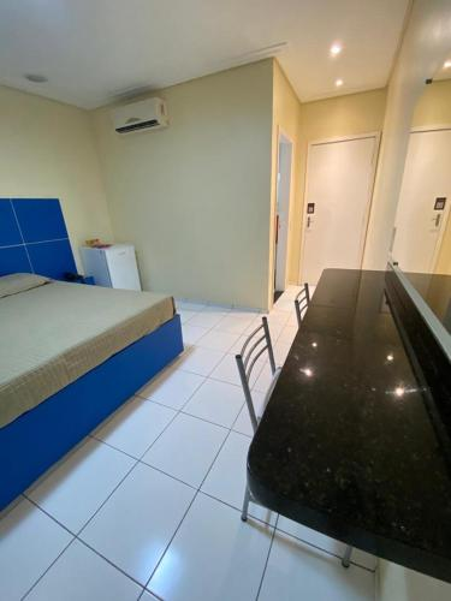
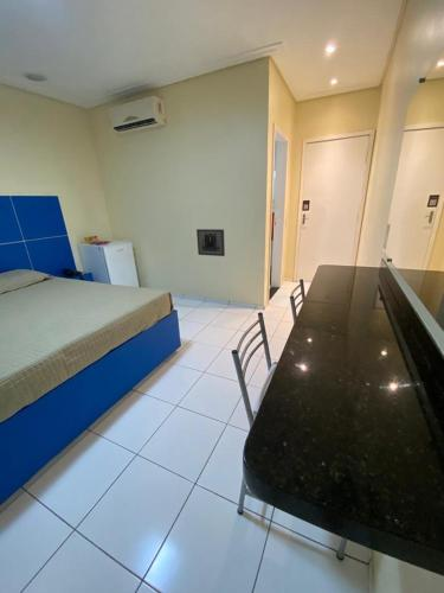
+ wall art (210, 242)
